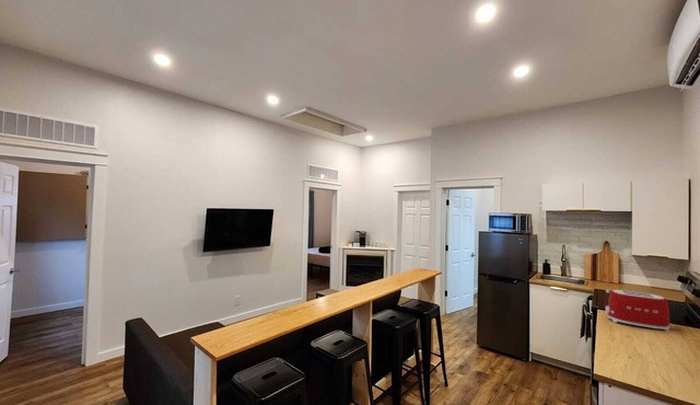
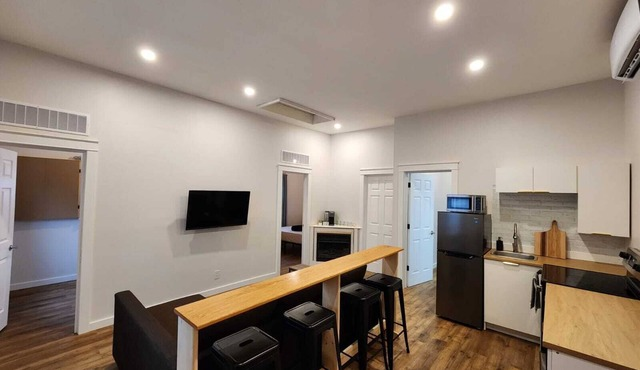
- toaster (635, 308)
